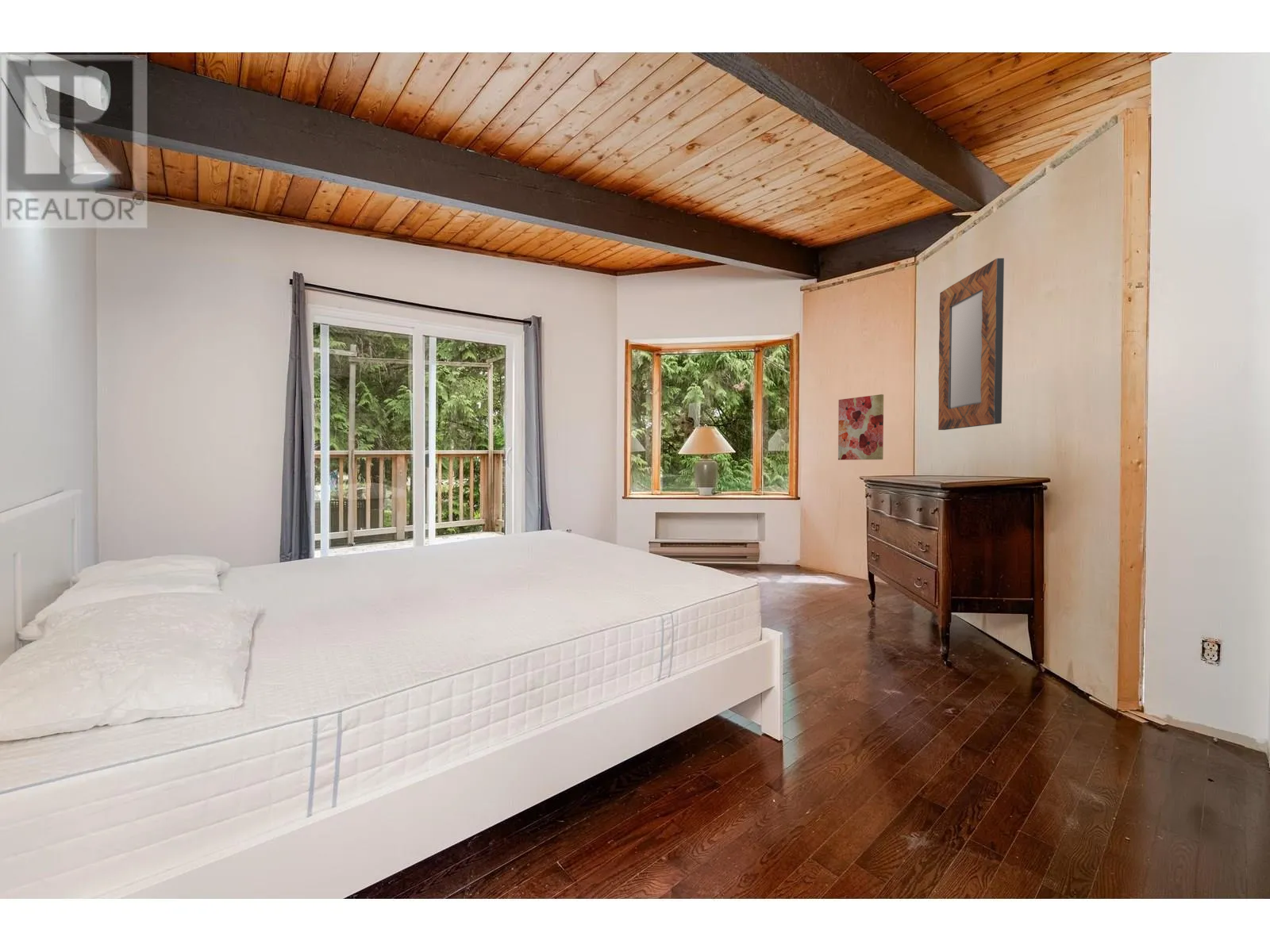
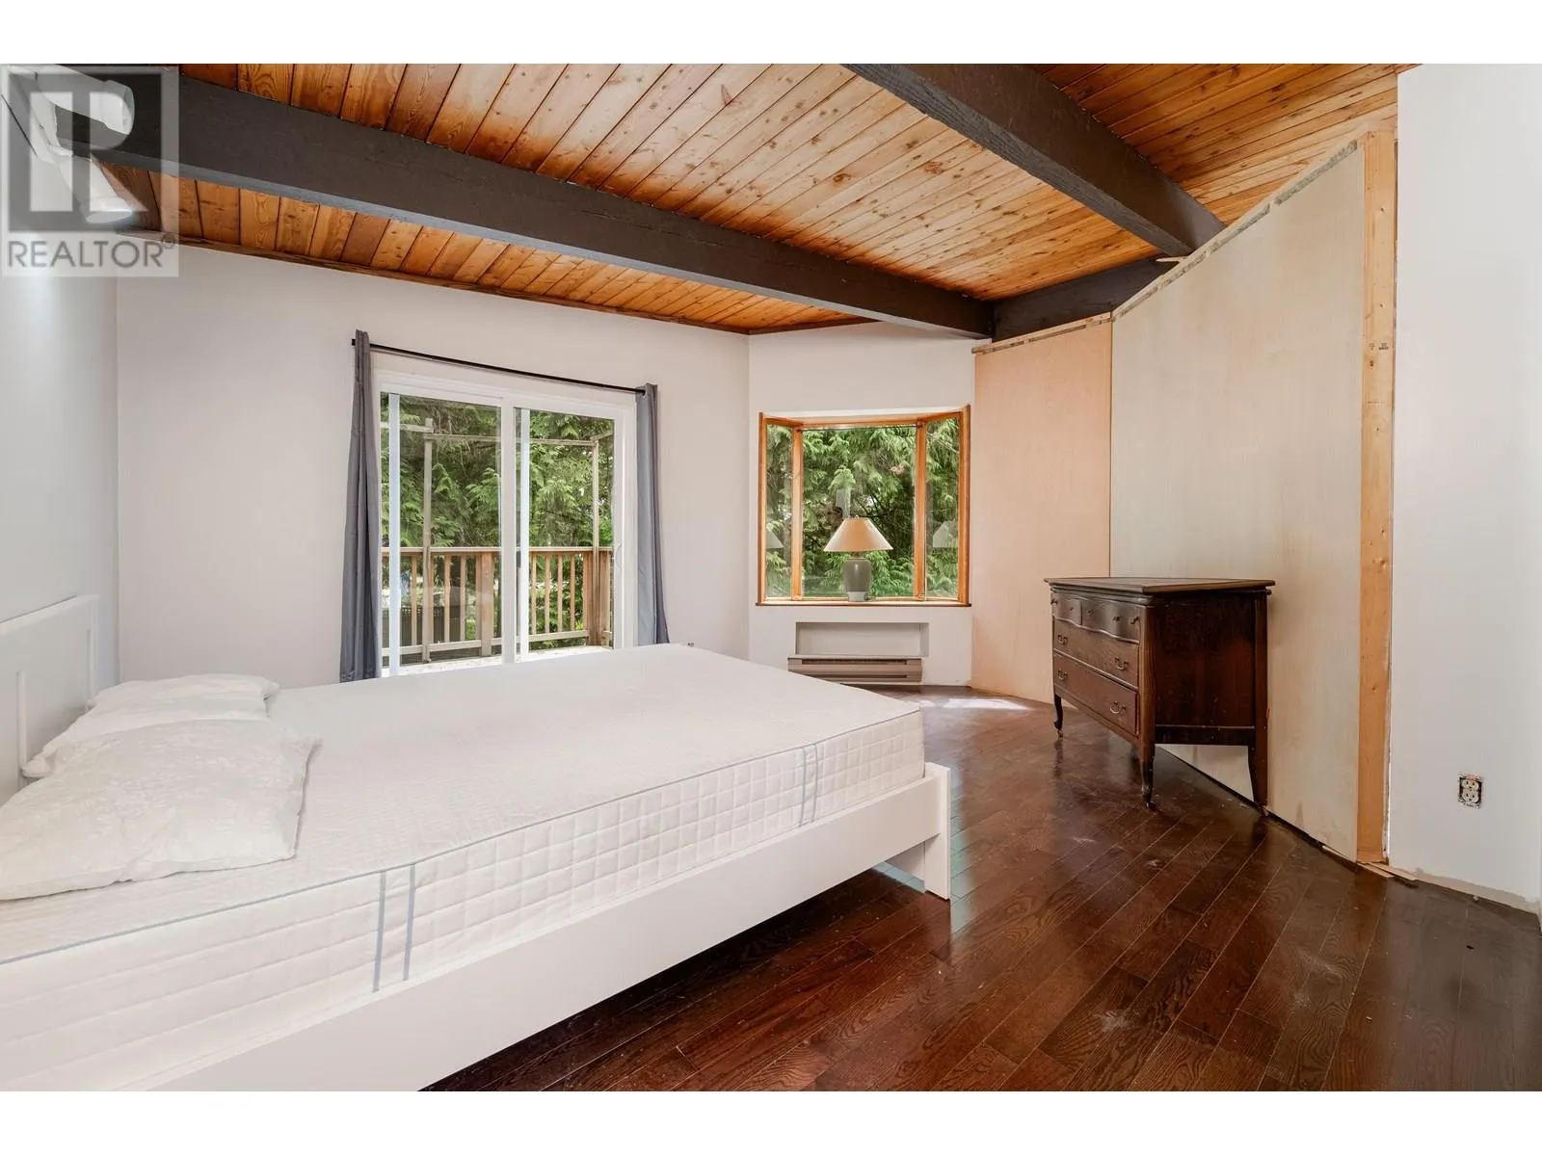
- wall art (860, 428)
- home mirror (968, 352)
